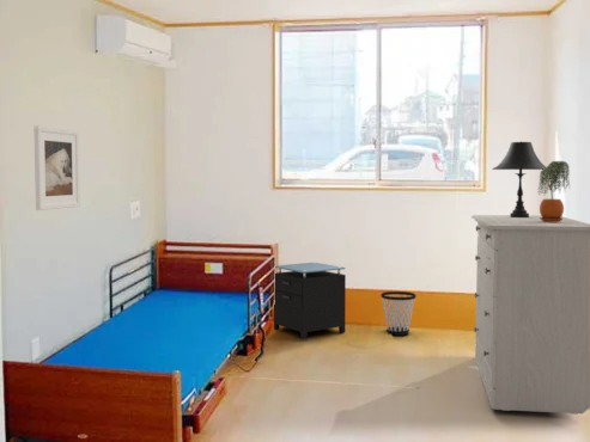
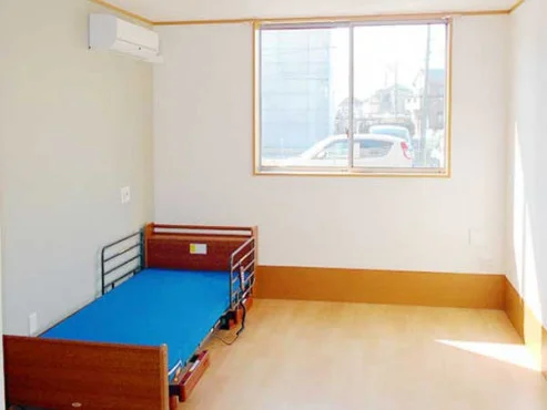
- nightstand (309, 299)
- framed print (57, 168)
- dresser (524, 302)
- table lamp (519, 179)
- wastebasket (399, 313)
- potted plant (554, 190)
